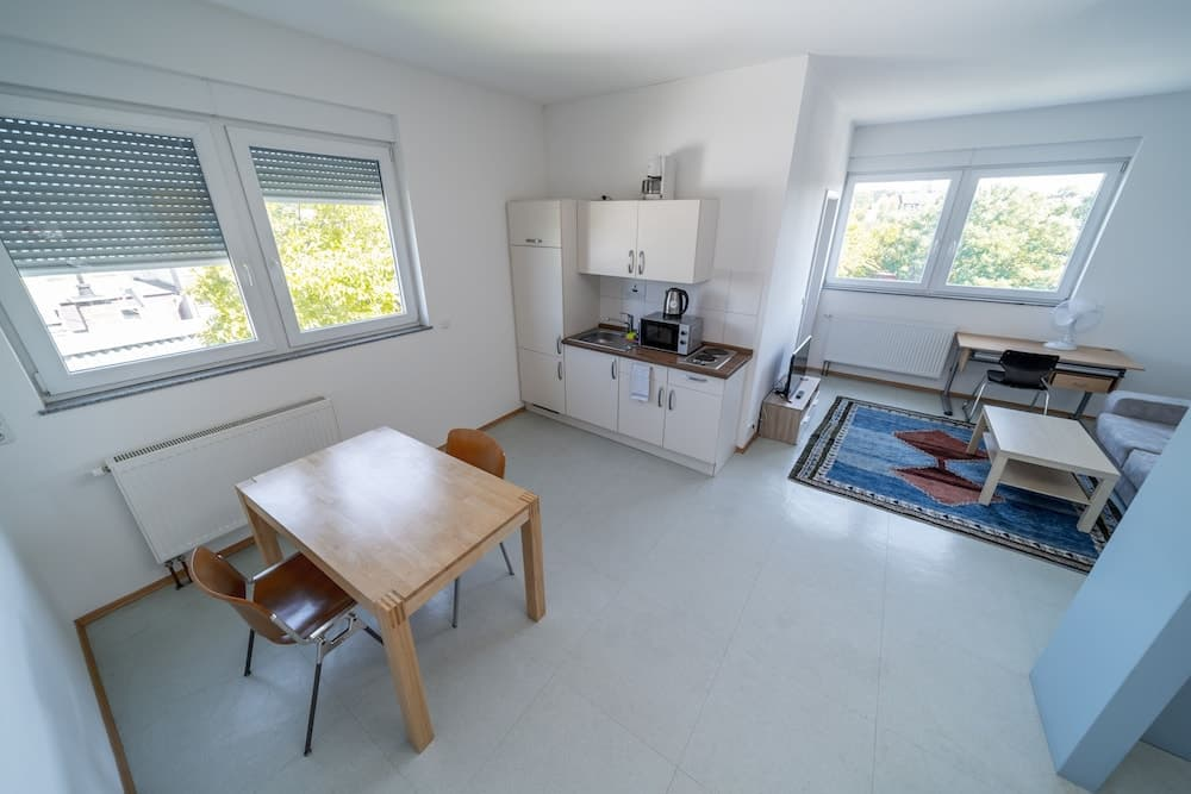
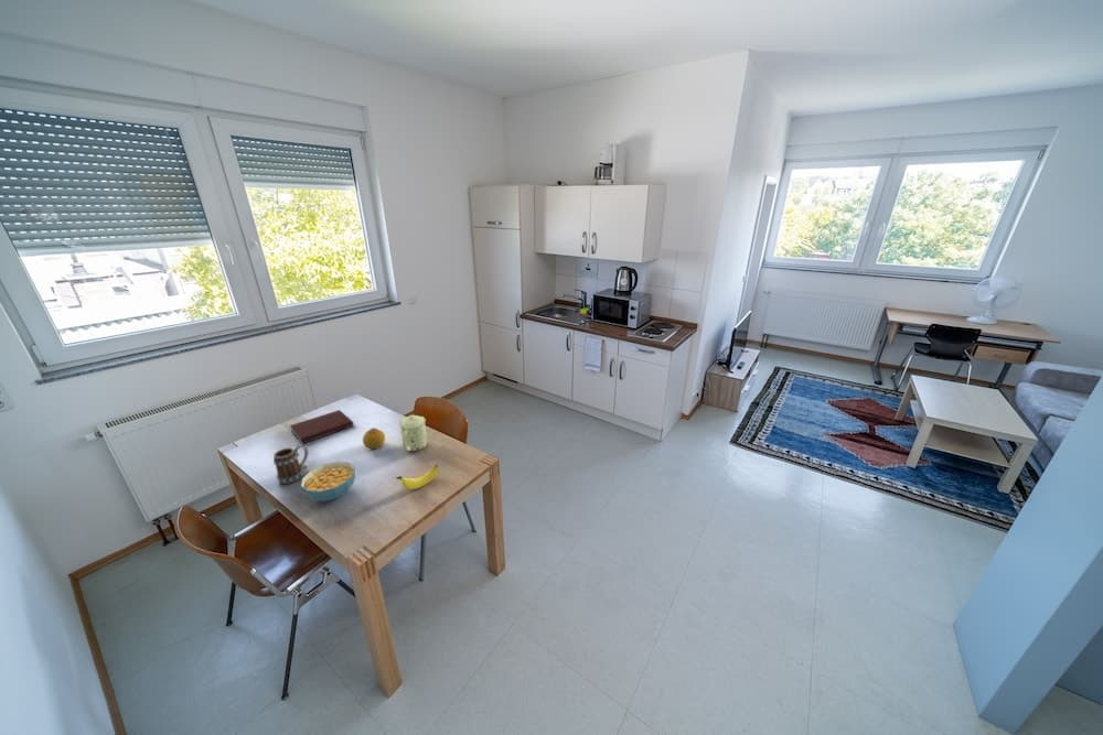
+ mug (413, 433)
+ mug (292, 462)
+ notebook (322, 425)
+ fruit (374, 437)
+ cereal bowl (331, 485)
+ banana (419, 477)
